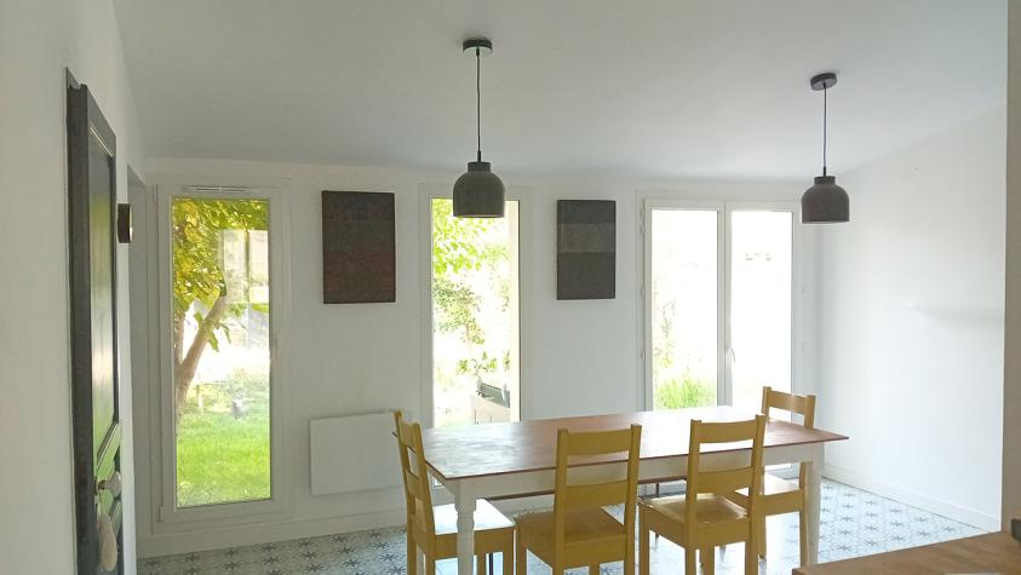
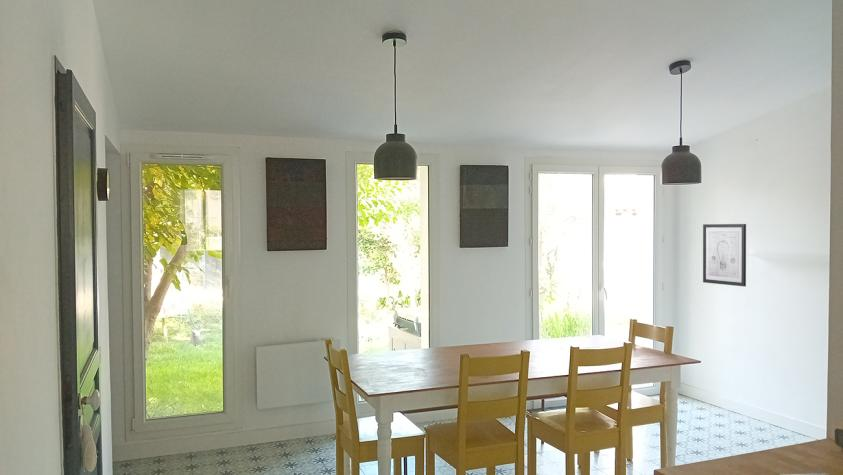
+ wall art (723, 254)
